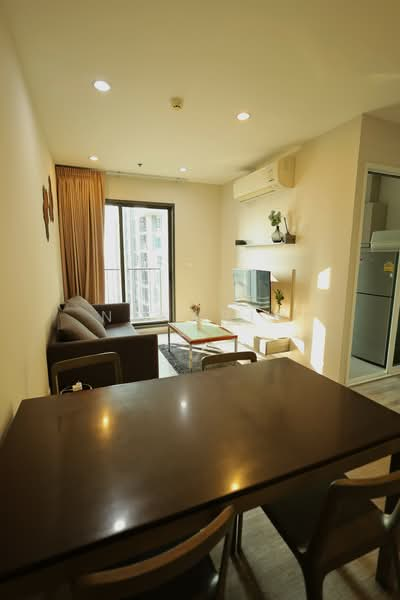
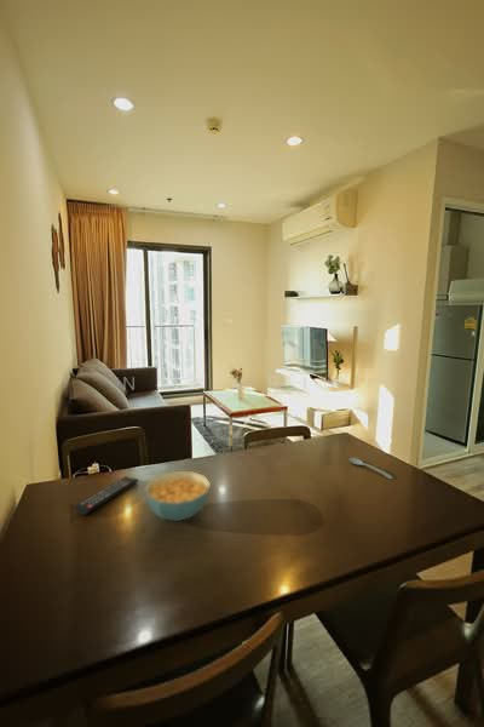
+ cereal bowl (178, 499)
+ spoon (370, 466)
+ remote control (109, 493)
